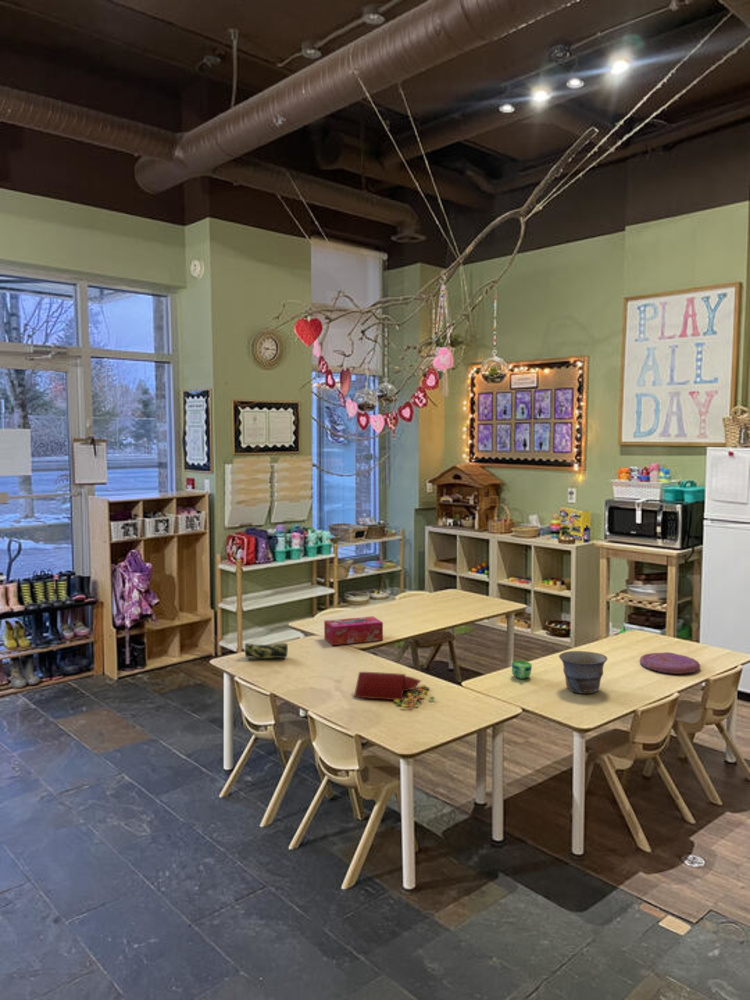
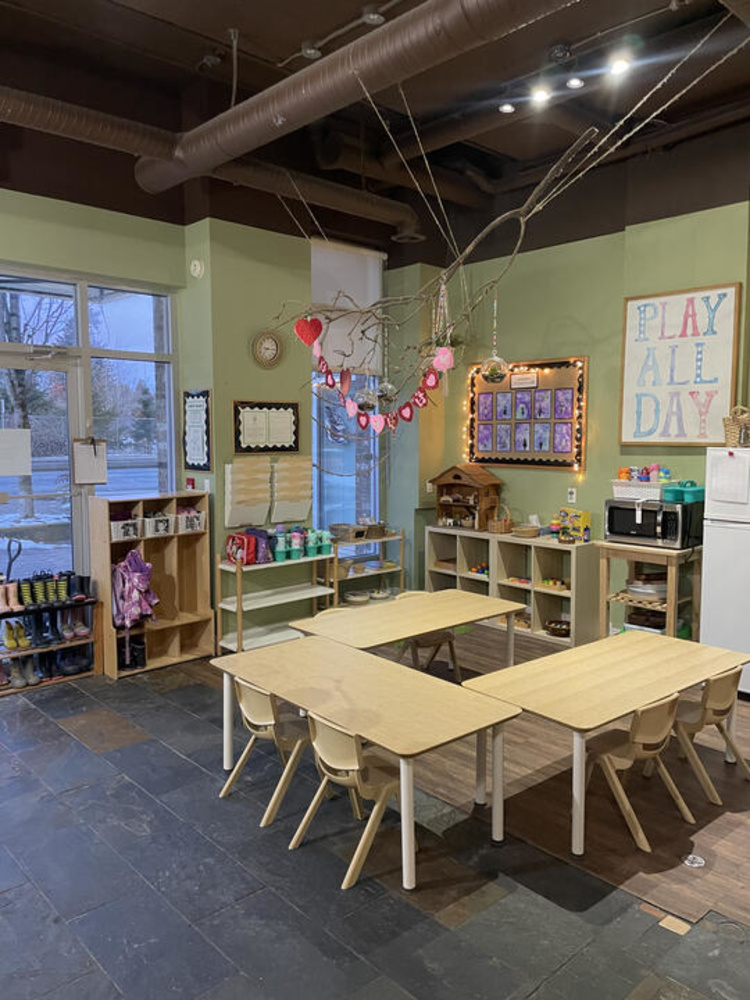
- bowl (582, 672)
- pencil case (265, 650)
- tissue box (353, 630)
- cup (522, 671)
- plate (669, 662)
- candy bag (396, 684)
